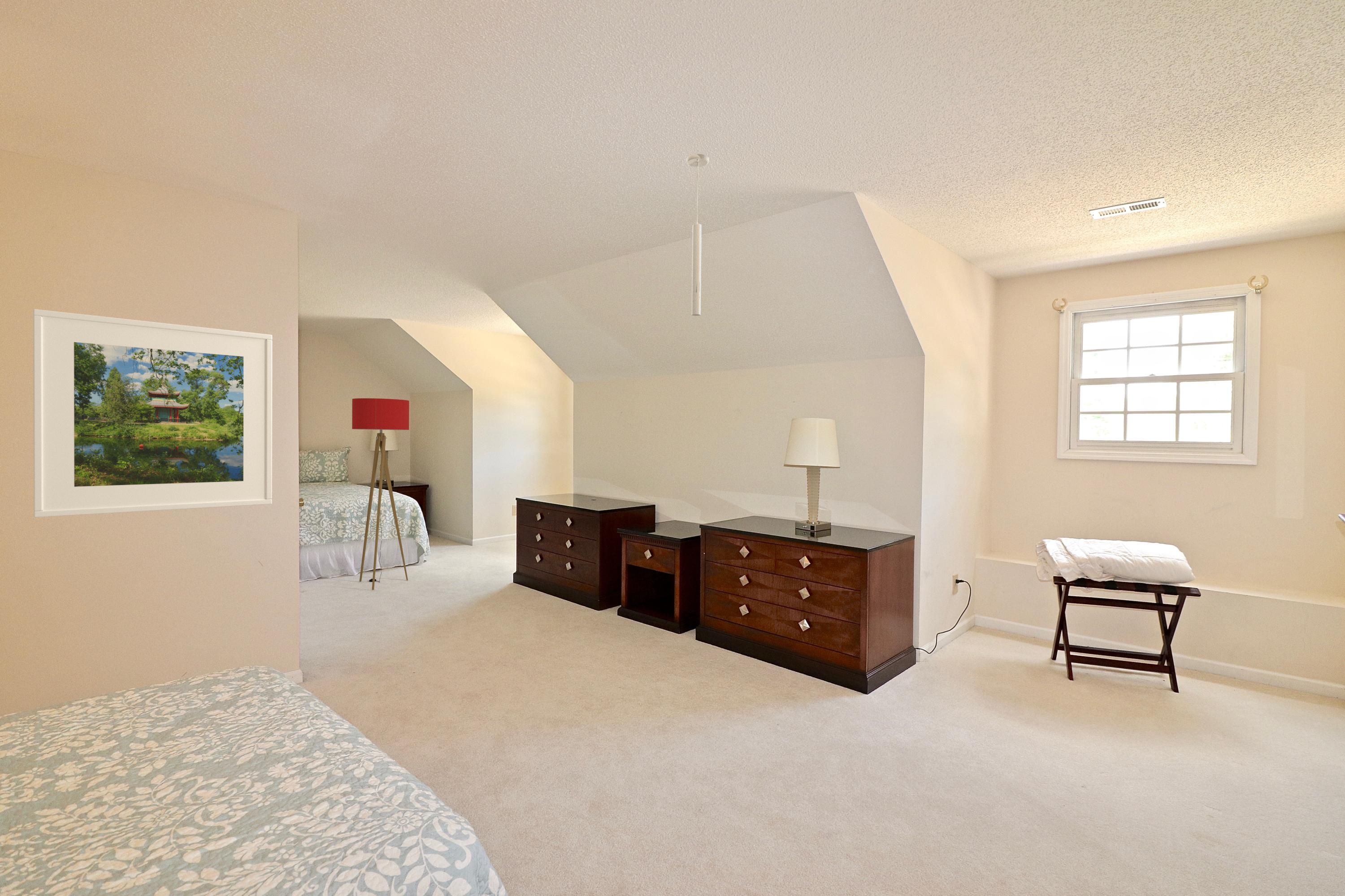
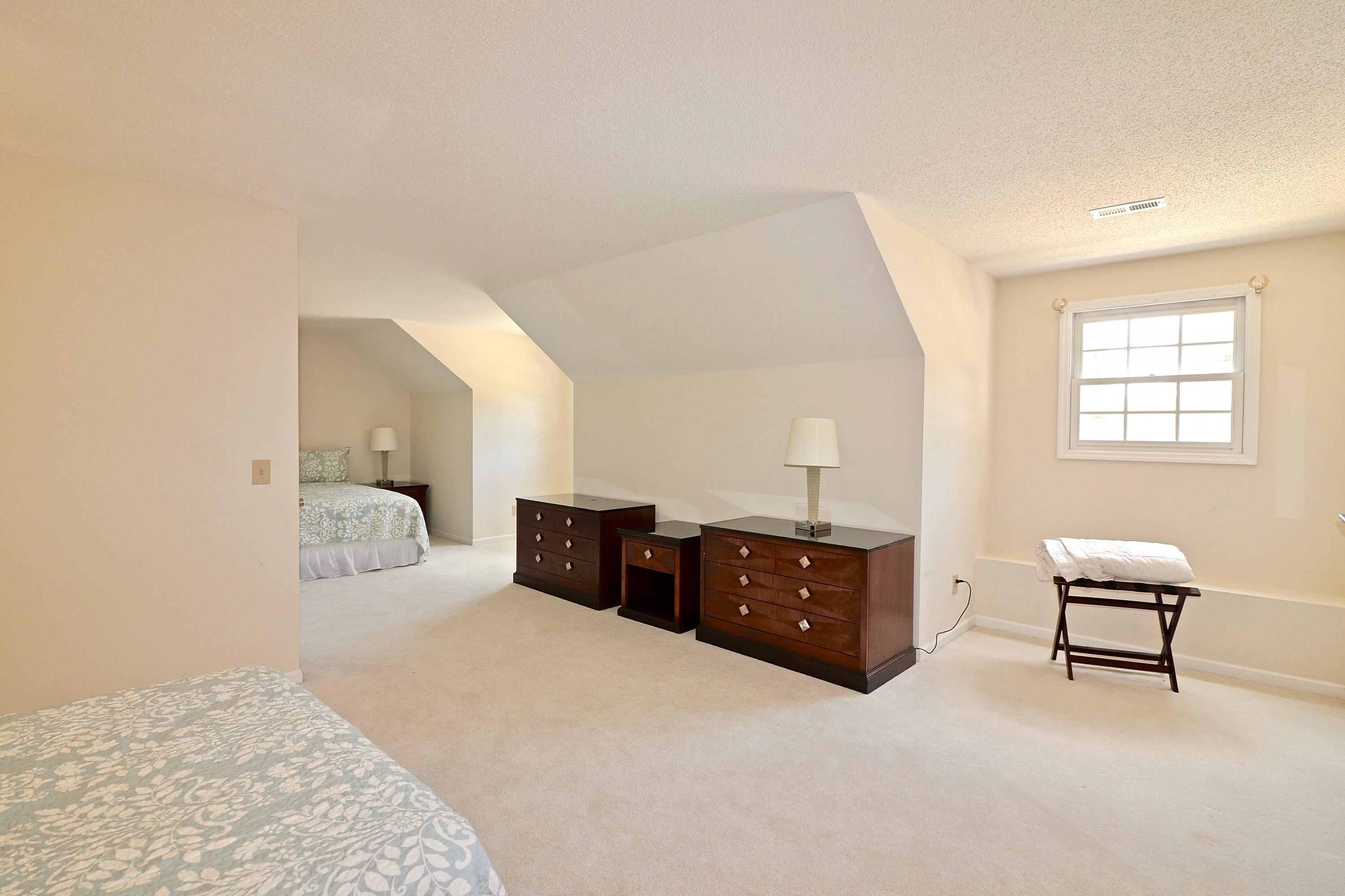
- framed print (165, 417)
- ceiling light (697, 237)
- floor lamp (381, 492)
